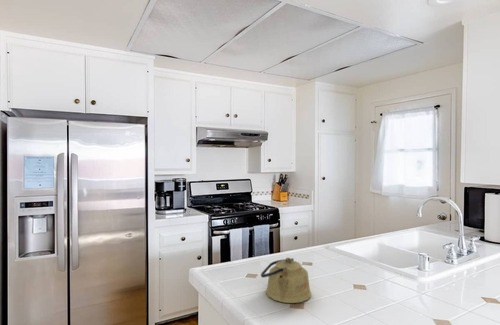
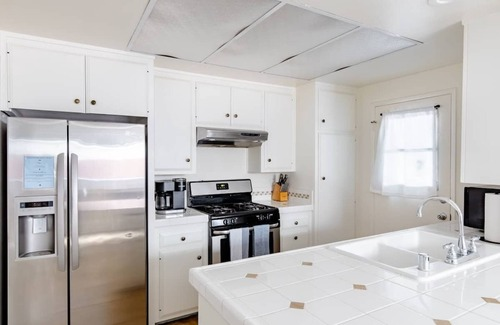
- kettle (286, 276)
